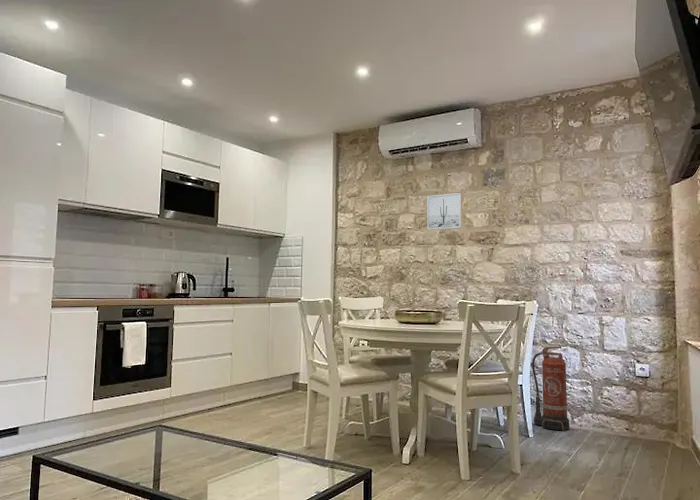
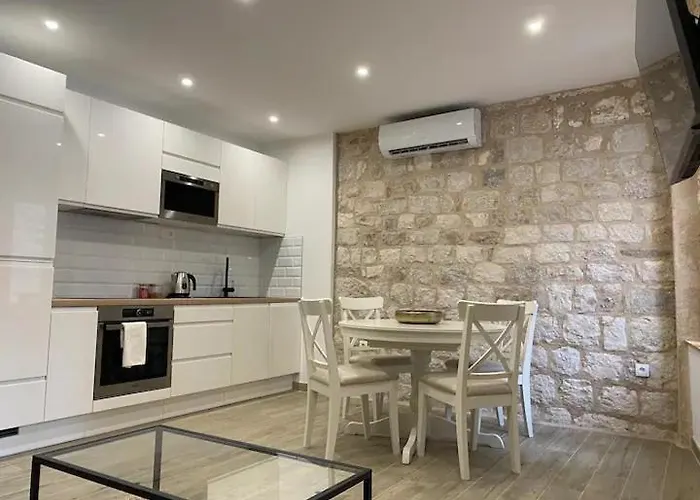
- fire extinguisher (550, 386)
- wall art (444, 211)
